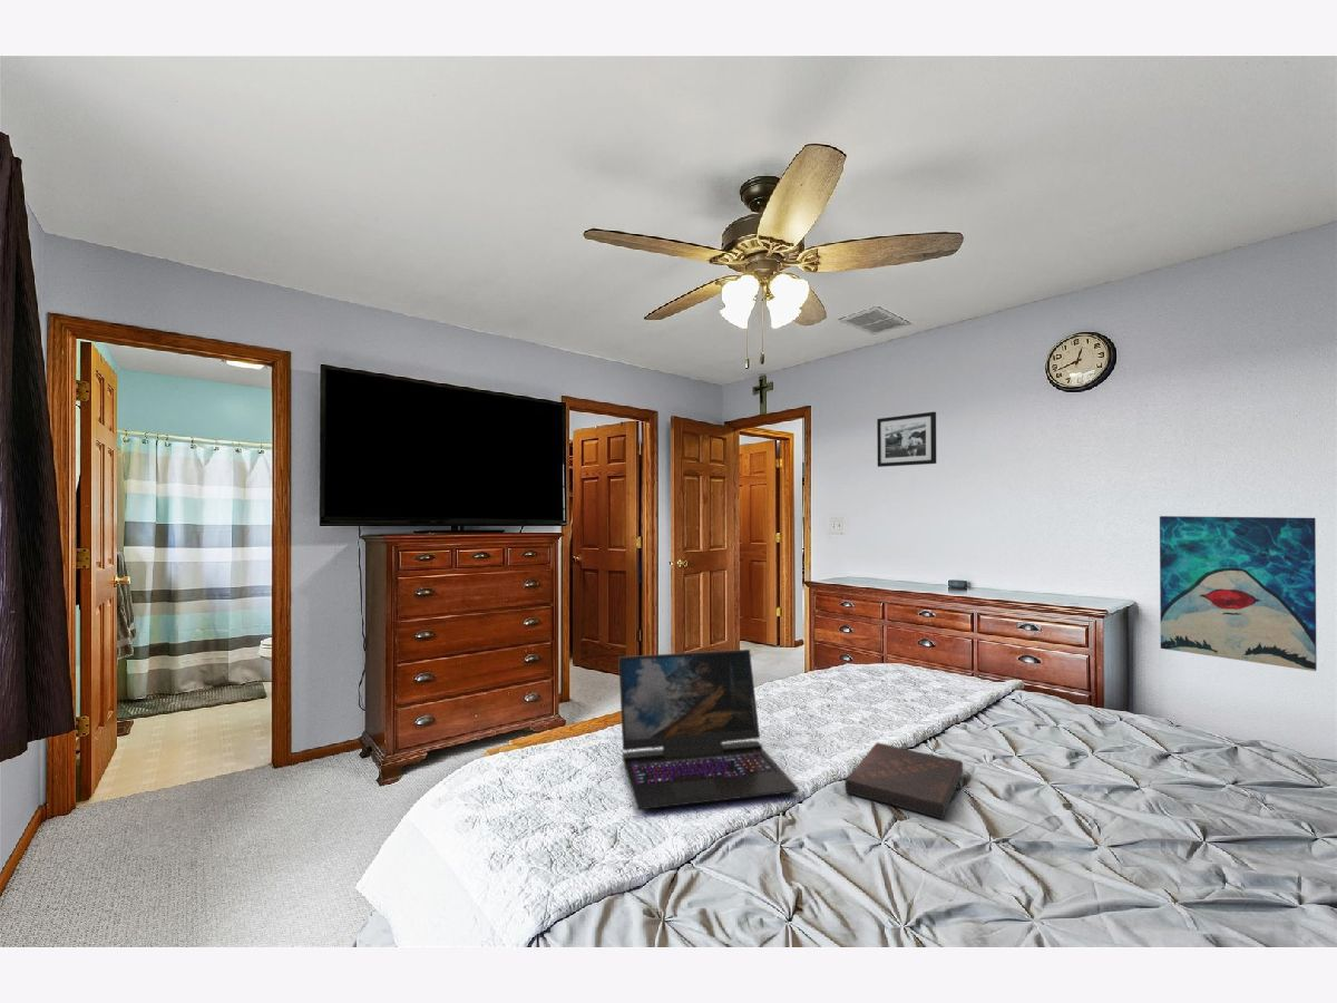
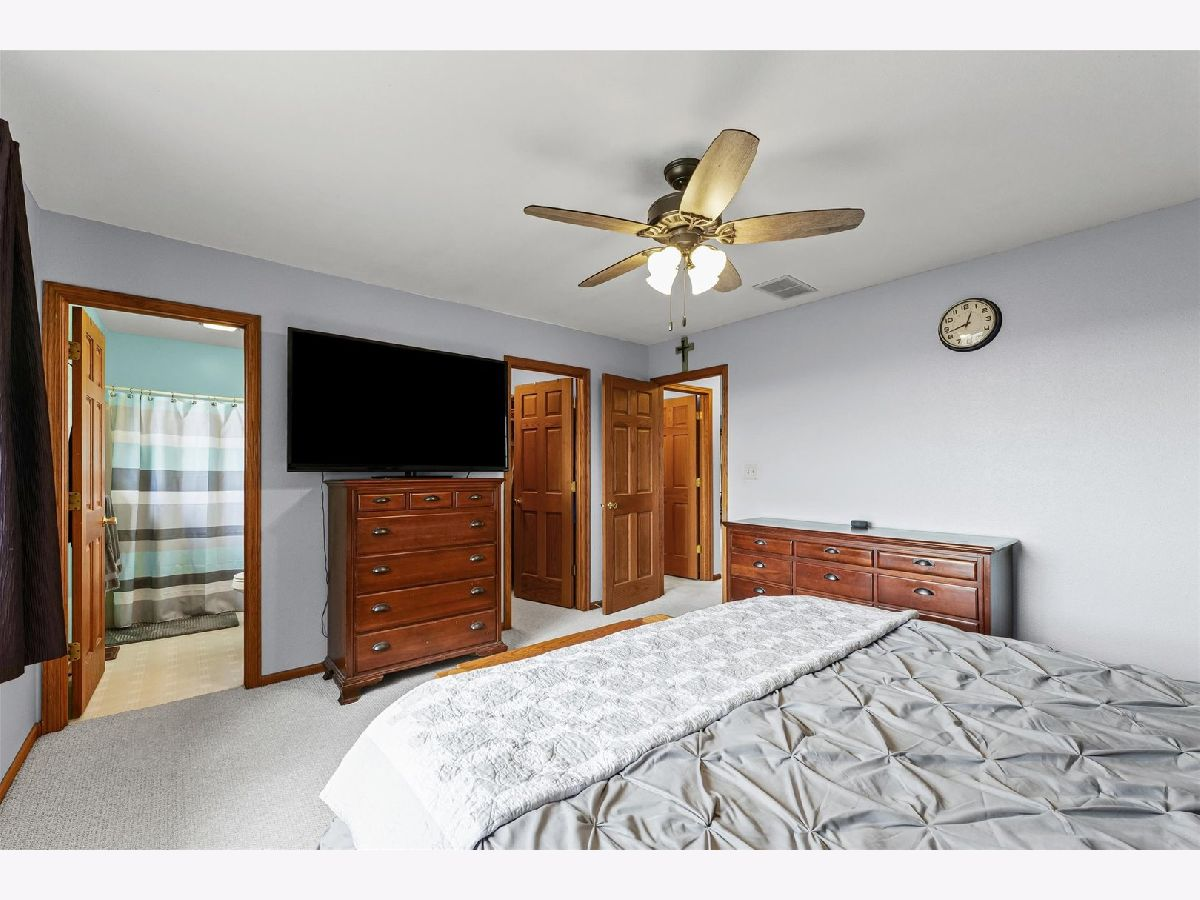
- book (905, 776)
- picture frame (905, 440)
- laptop (701, 720)
- wall art (1232, 587)
